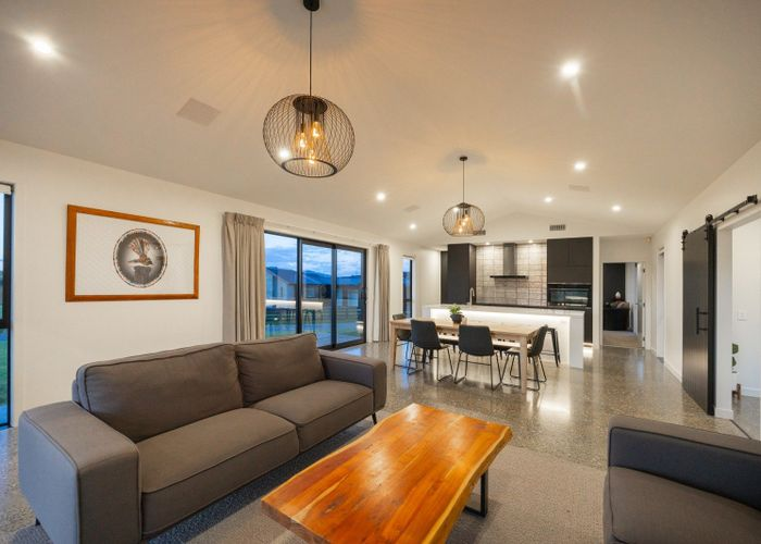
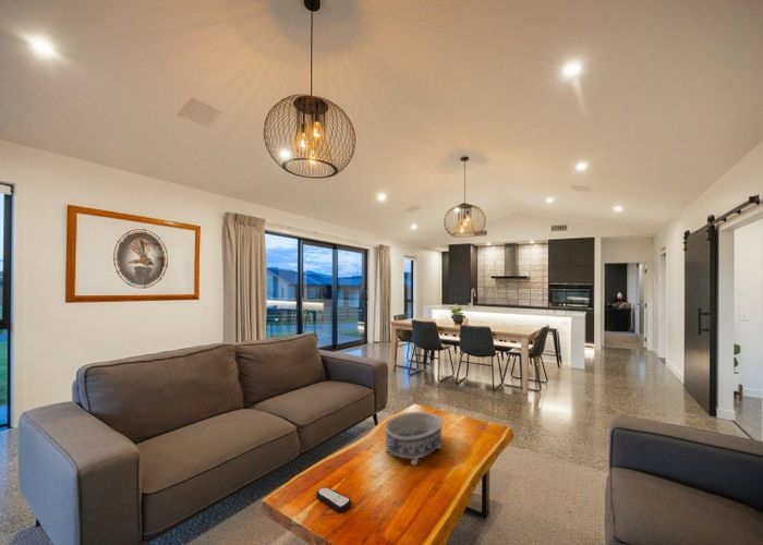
+ remote control (332, 498)
+ decorative bowl (414, 435)
